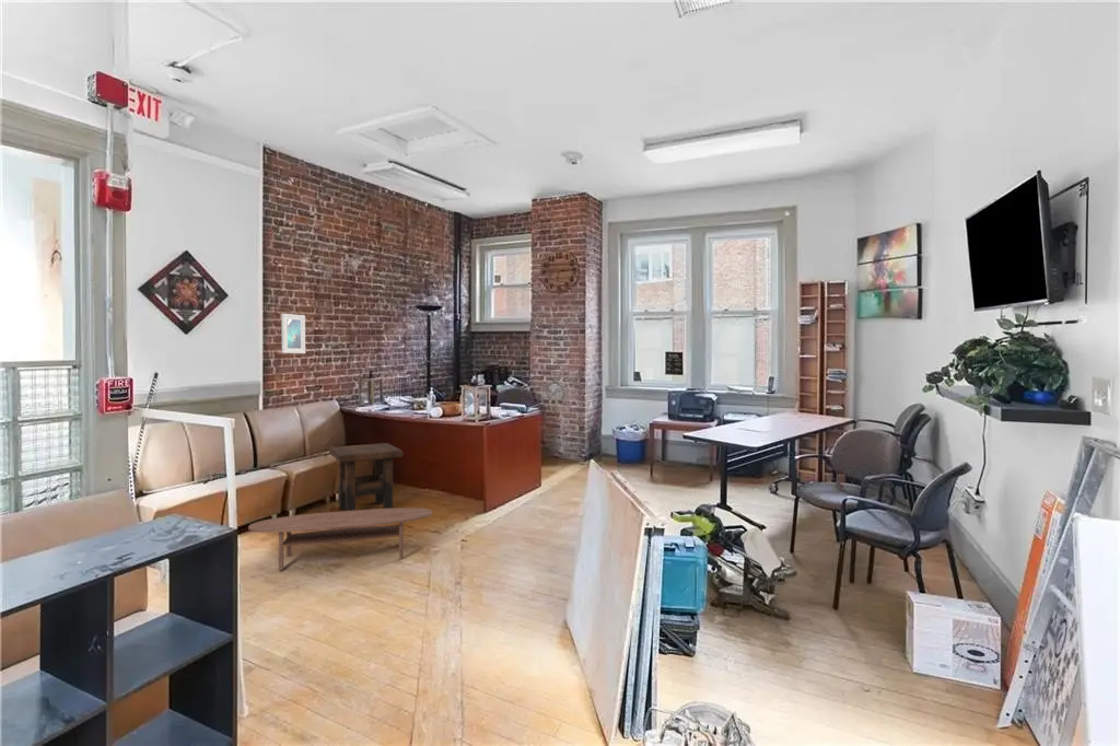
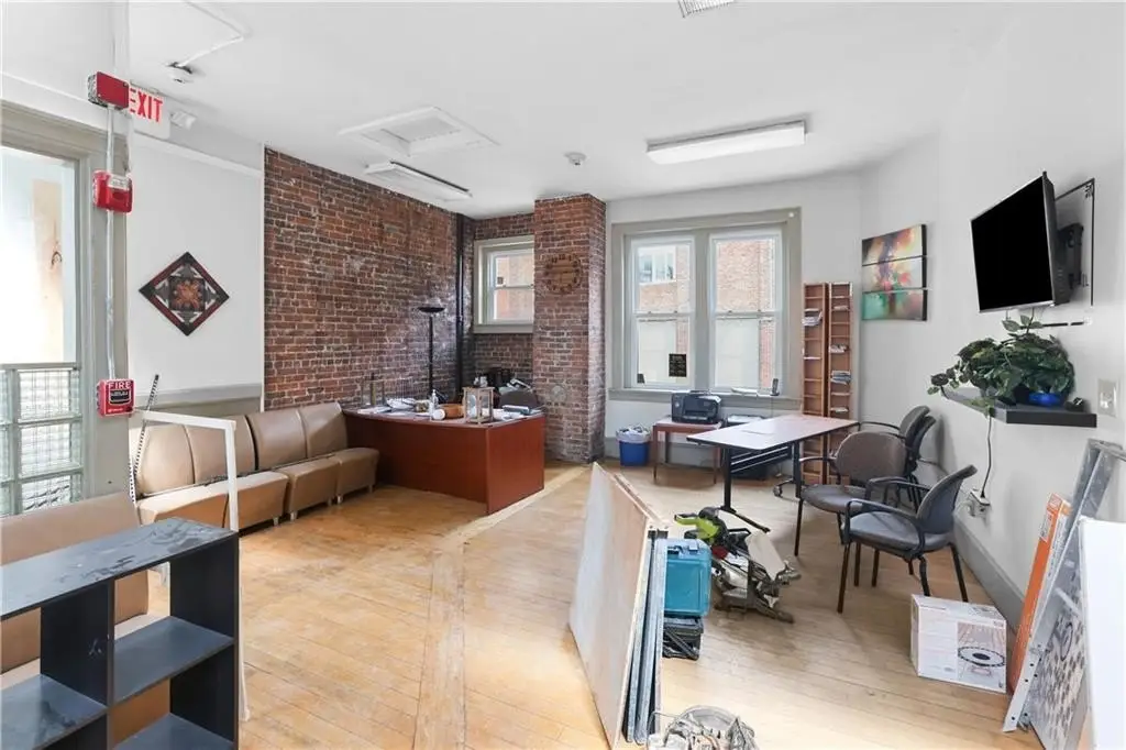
- side table (365, 479)
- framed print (293, 334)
- coffee table (345, 537)
